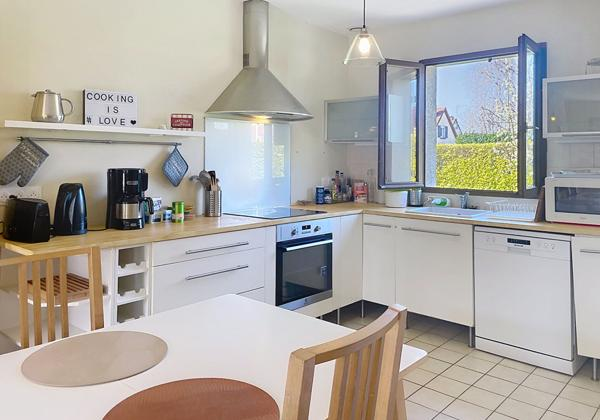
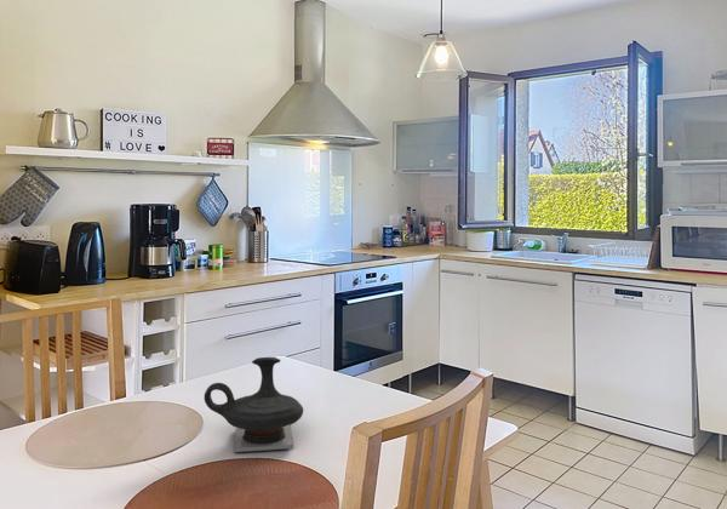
+ teapot (254, 400)
